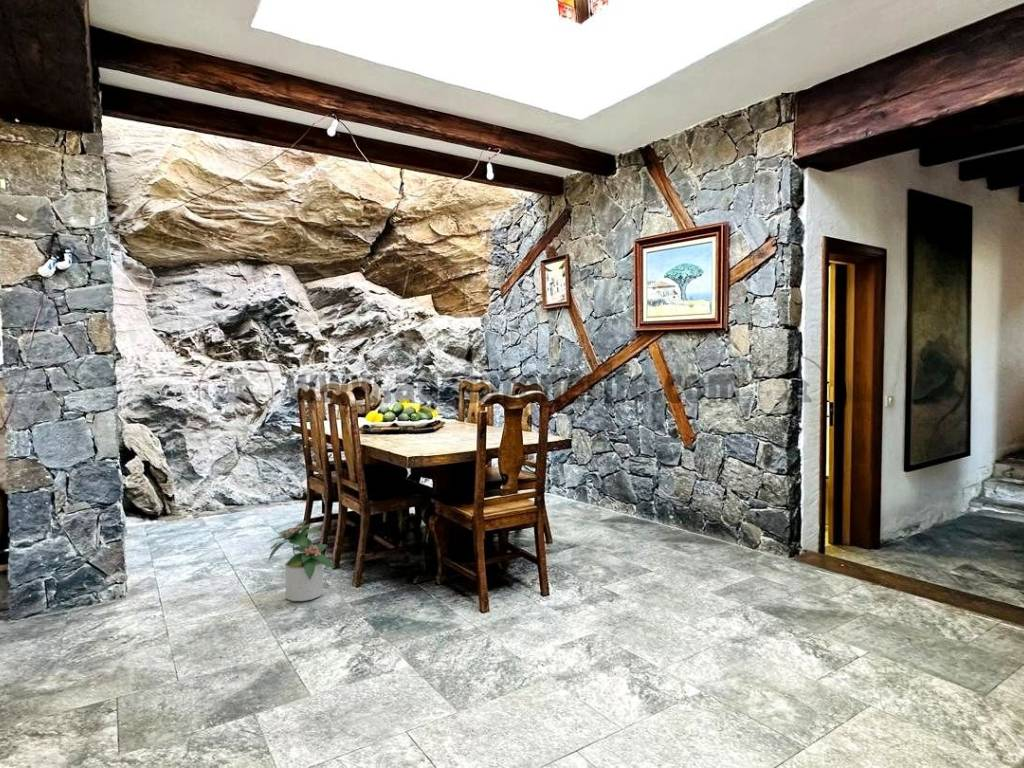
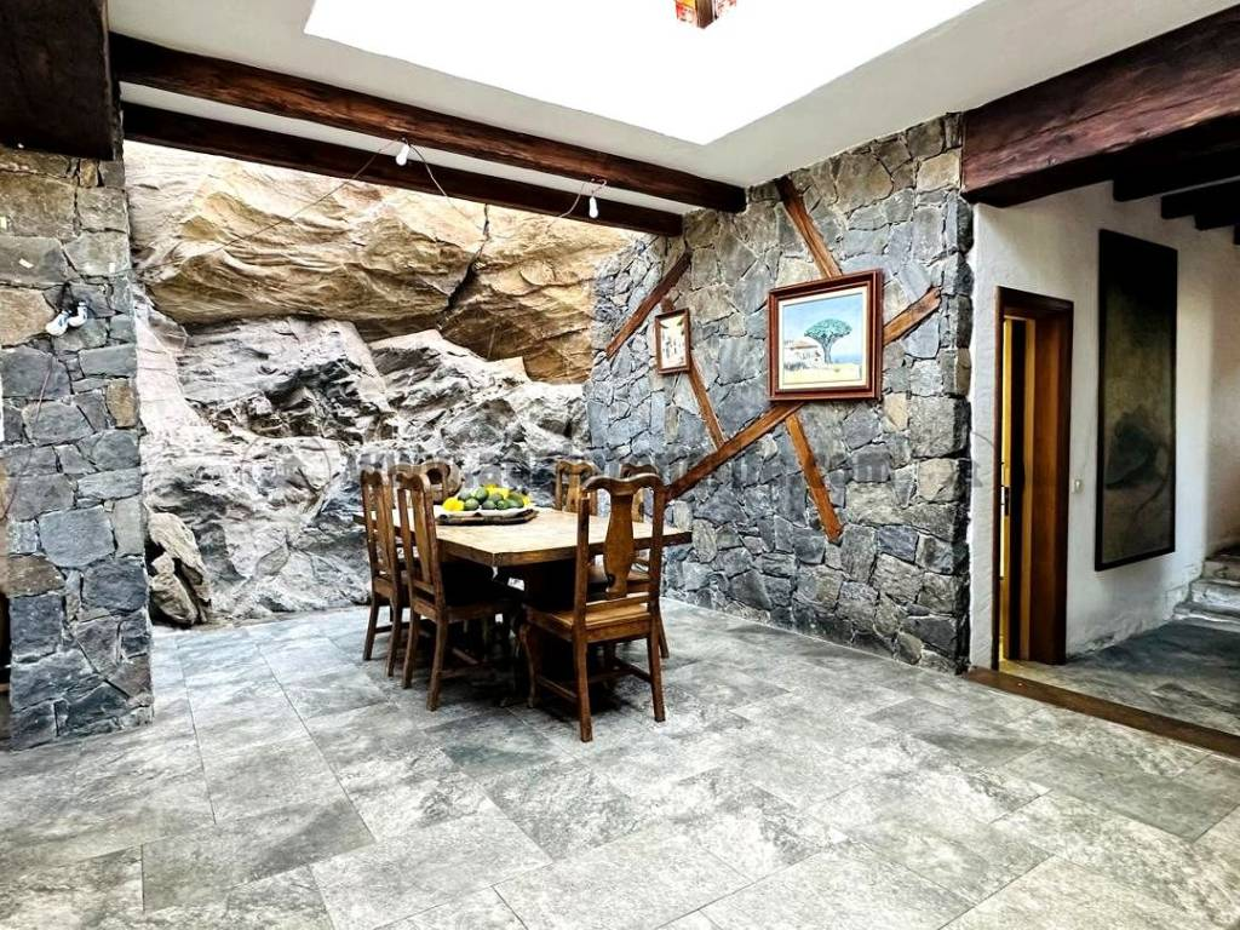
- potted plant (298, 560)
